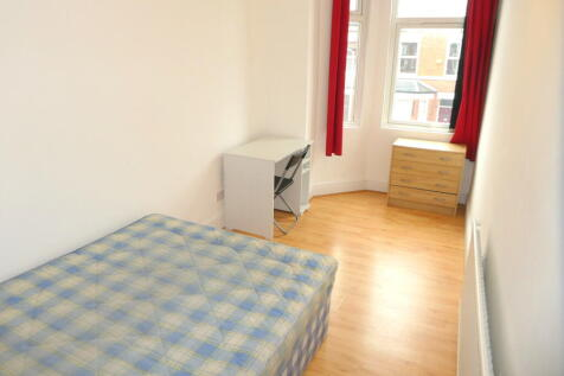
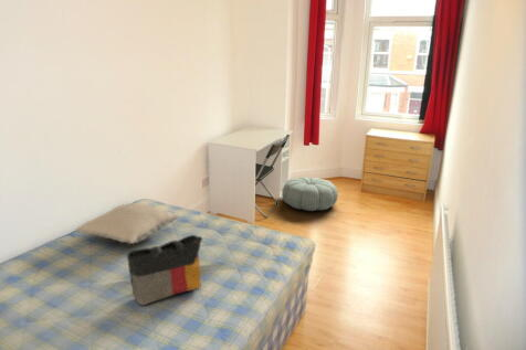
+ pouf (309, 192)
+ tote bag (166, 265)
+ pillow (128, 223)
